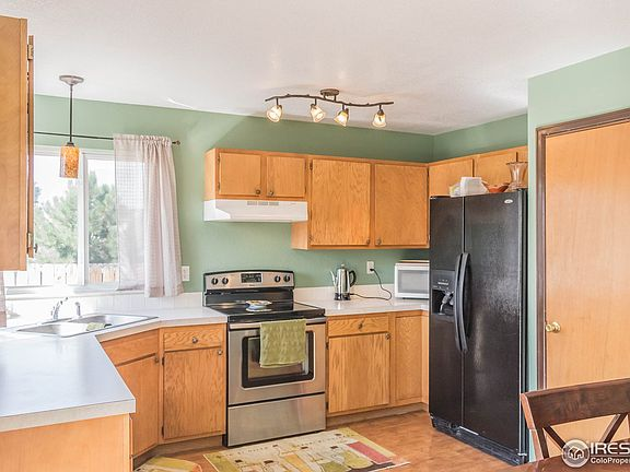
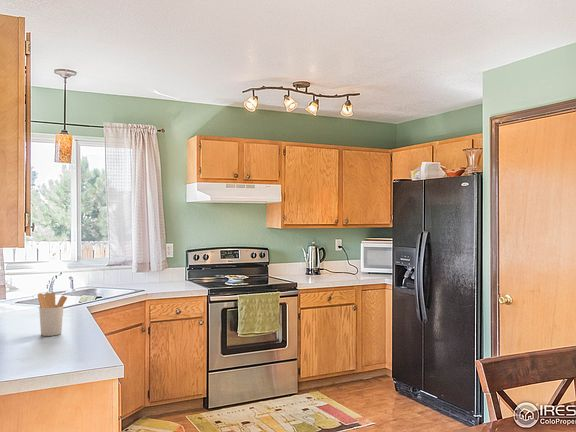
+ utensil holder (49, 312)
